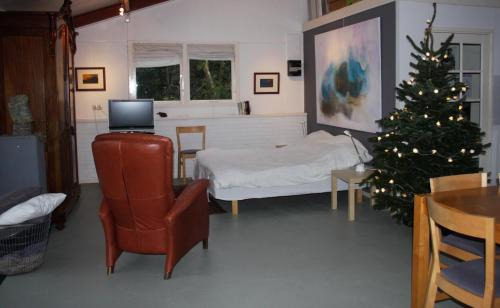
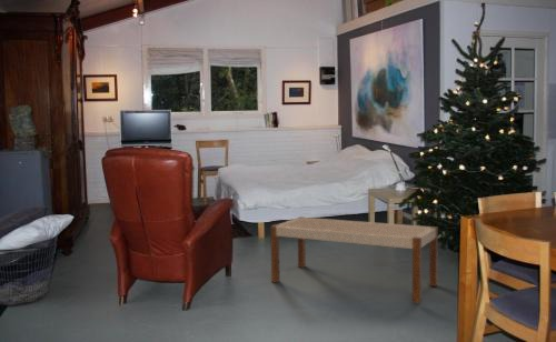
+ bench (353, 242)
